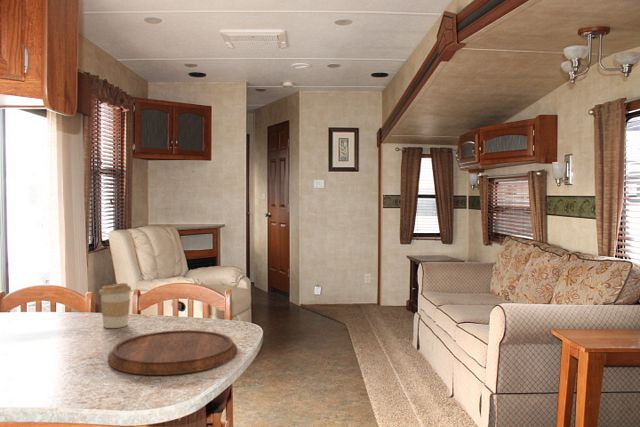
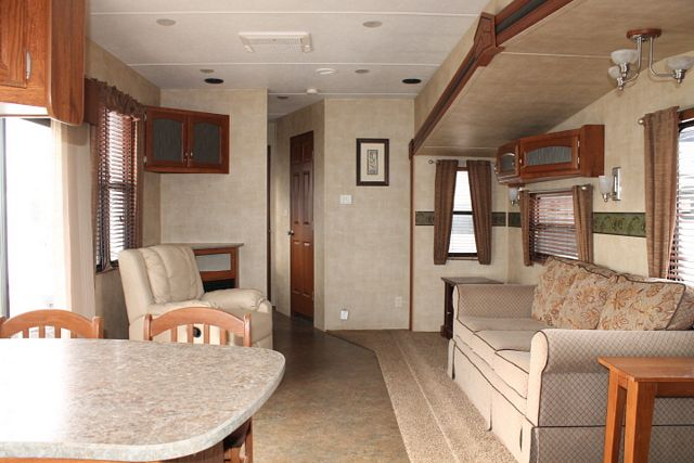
- cutting board (174, 349)
- coffee cup (115, 304)
